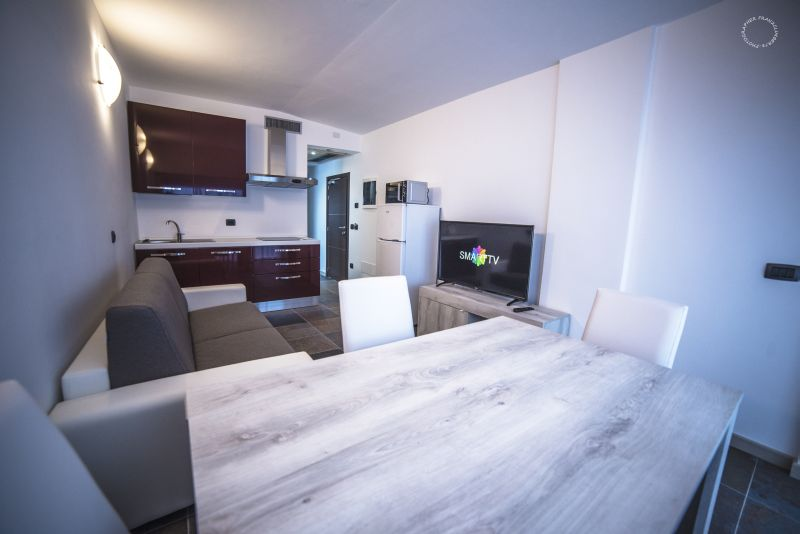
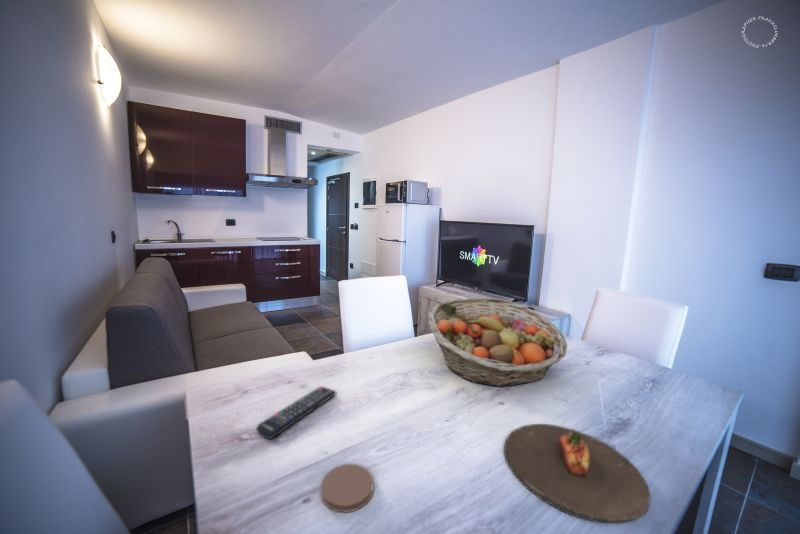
+ fruit basket (494, 337)
+ plate (572, 449)
+ remote control (300, 409)
+ coaster (347, 486)
